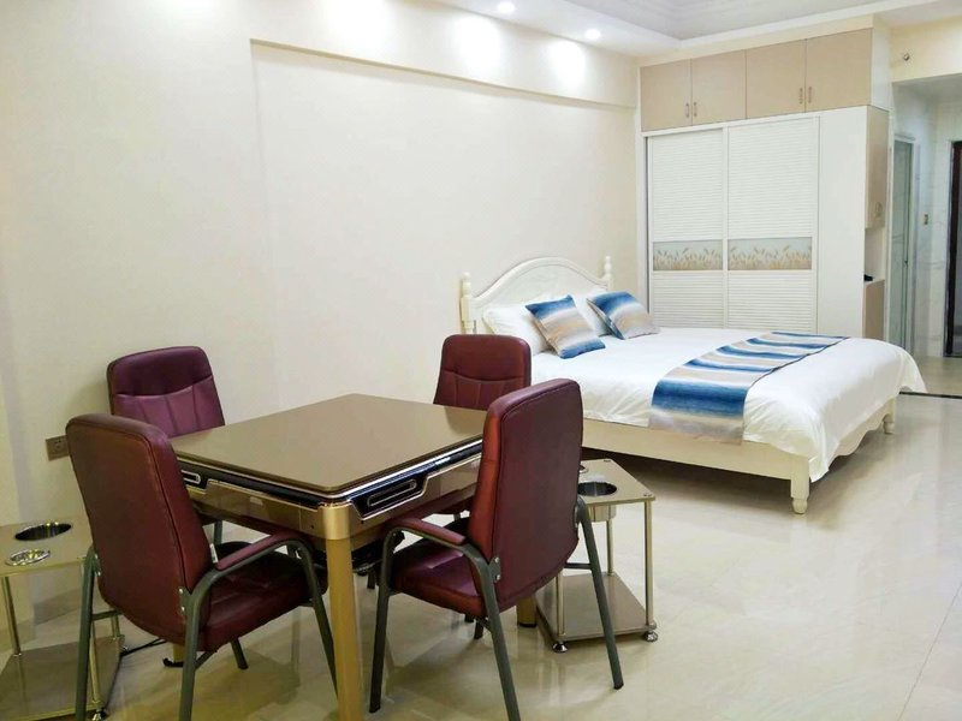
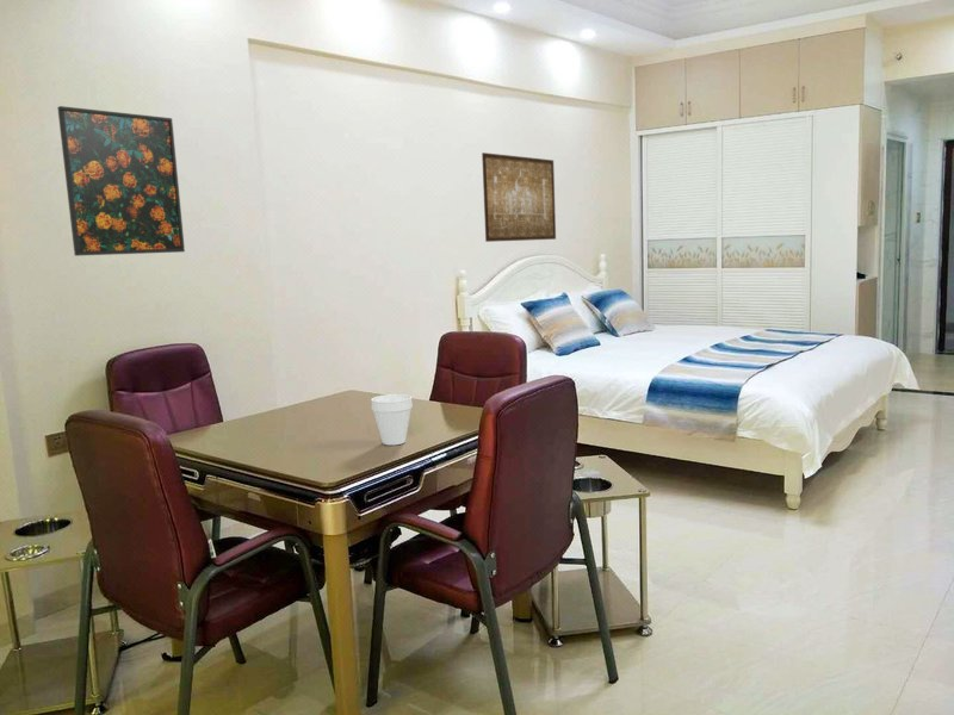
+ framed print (125, 184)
+ wall art (521, 198)
+ cup (392, 419)
